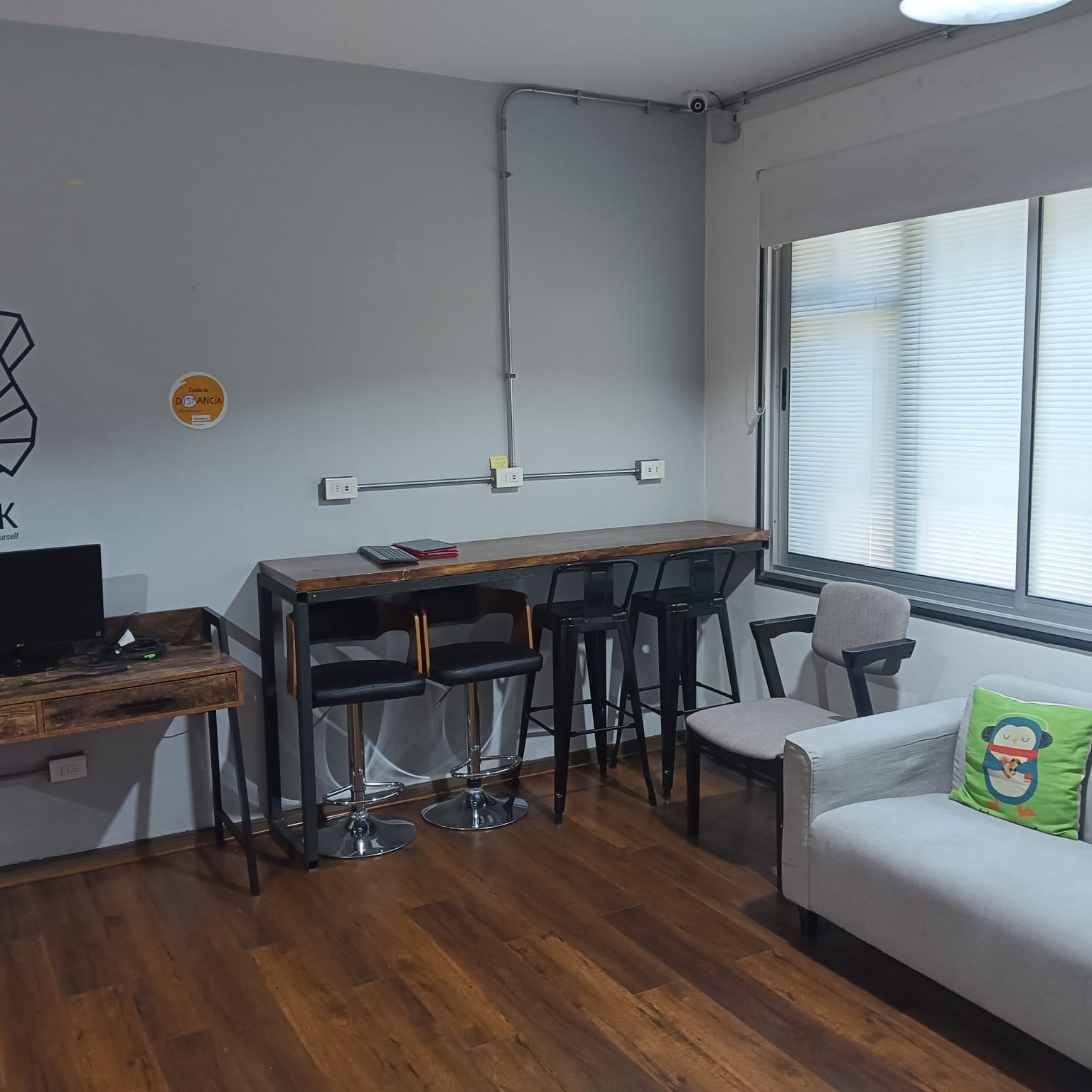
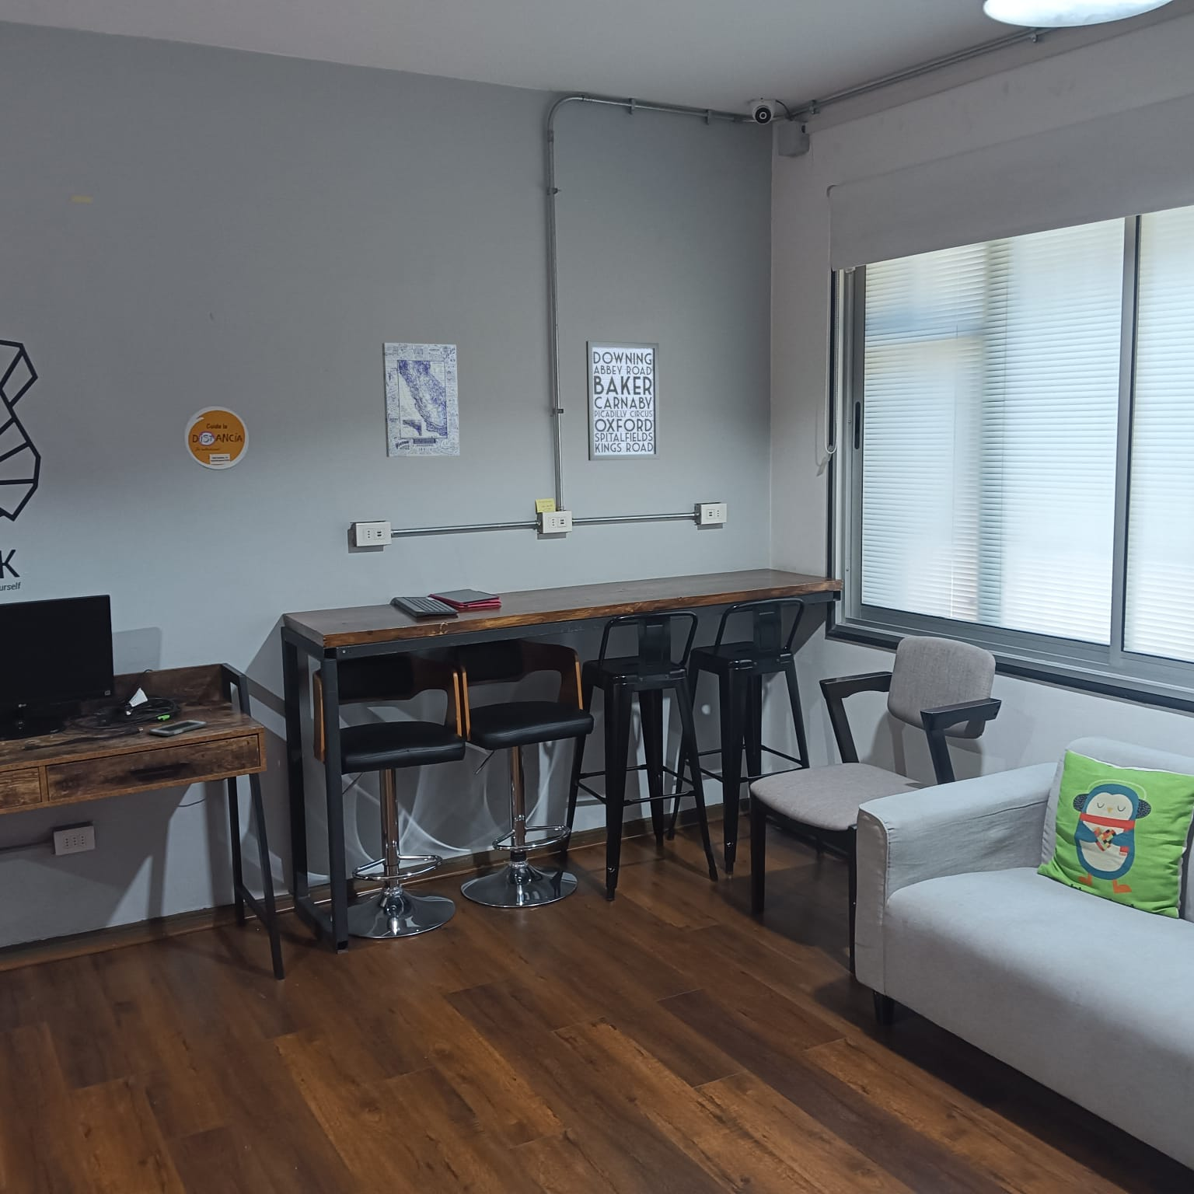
+ wall art (623, 401)
+ cell phone (179, 727)
+ wall art (421, 400)
